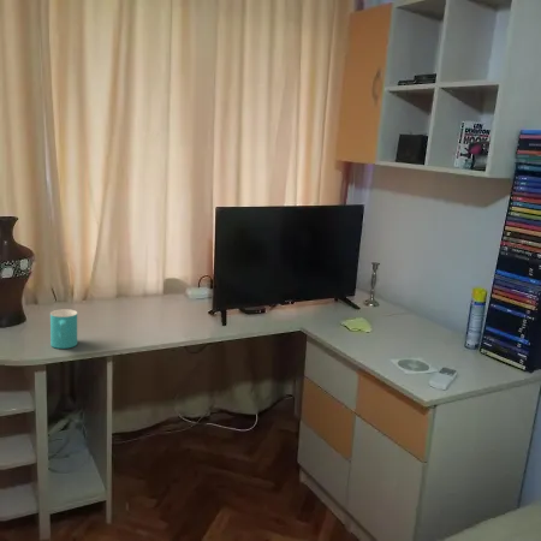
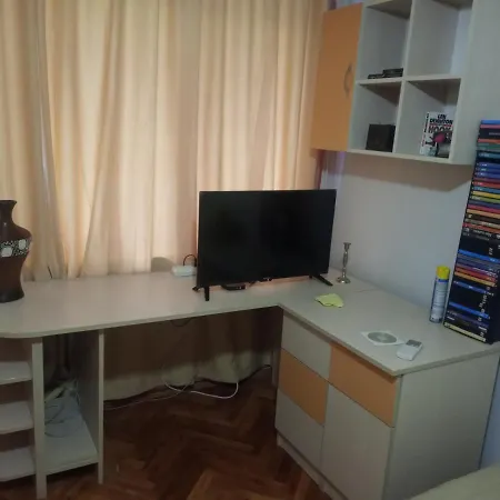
- cup (61, 329)
